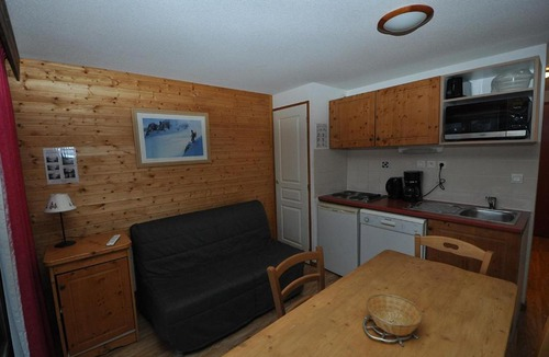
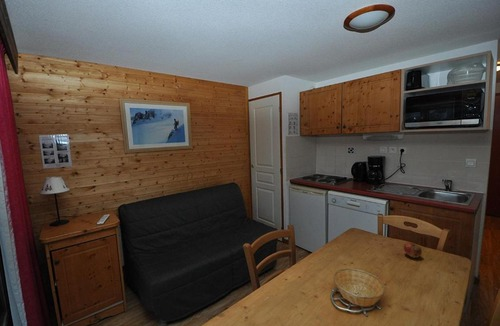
+ fruit (412, 249)
